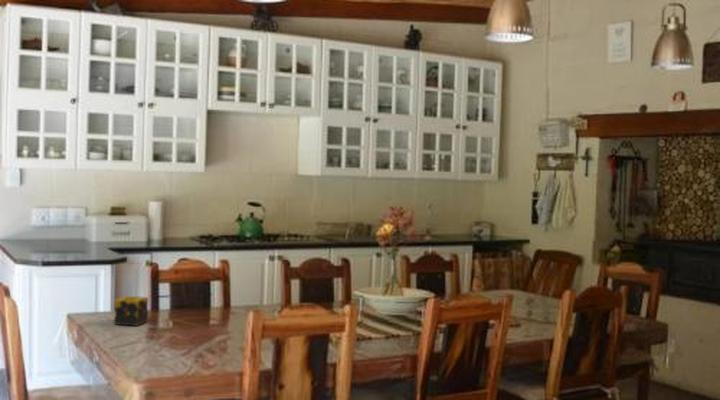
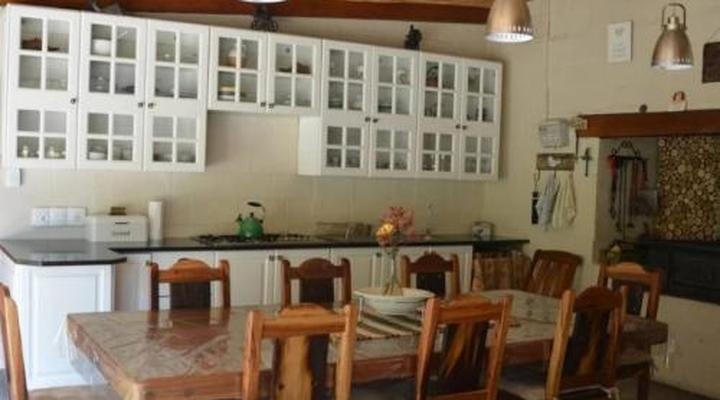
- candle (131, 310)
